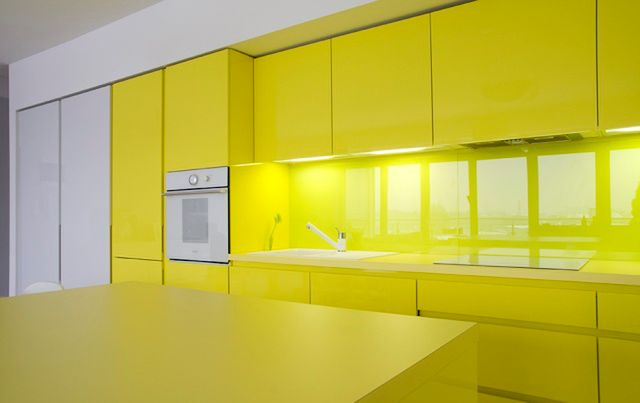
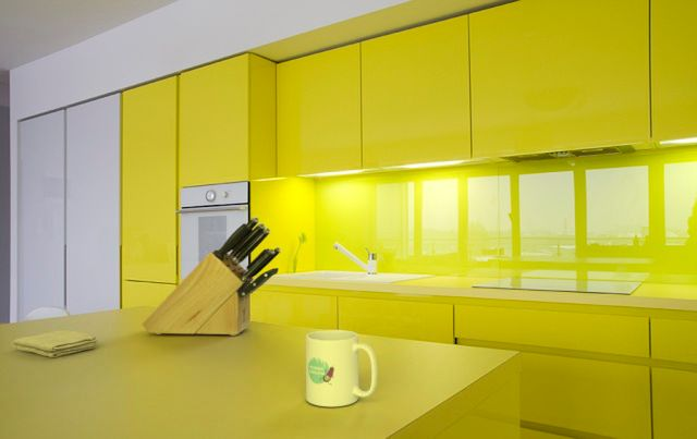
+ washcloth (56, 342)
+ knife block (213, 273)
+ mug (342, 367)
